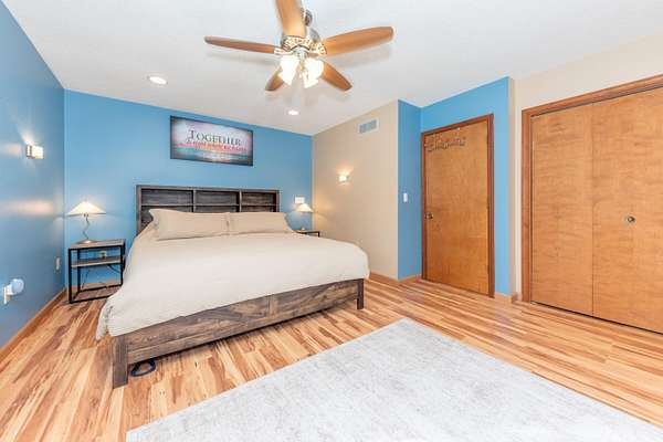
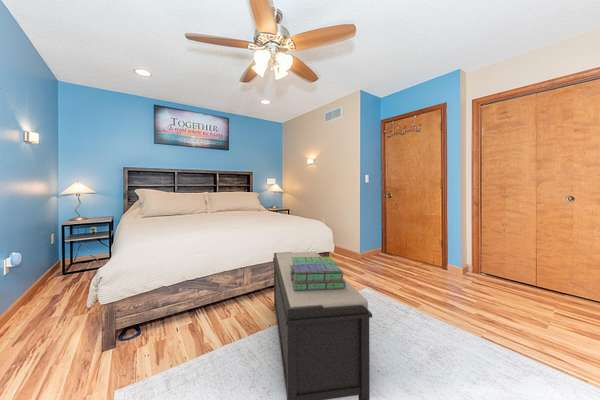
+ stack of books (314, 270)
+ bench (306, 306)
